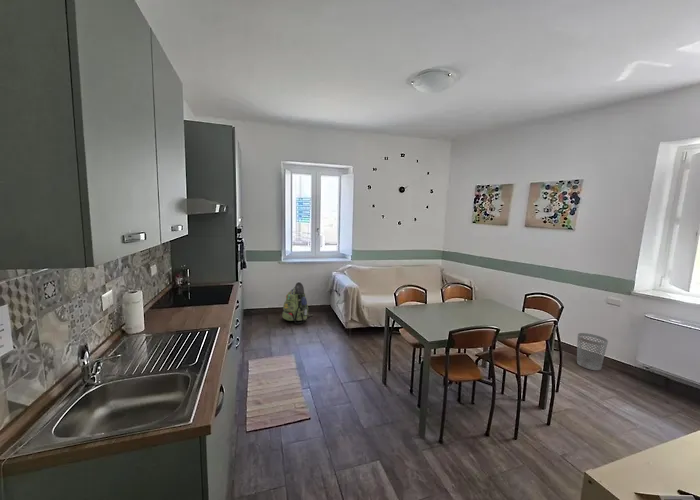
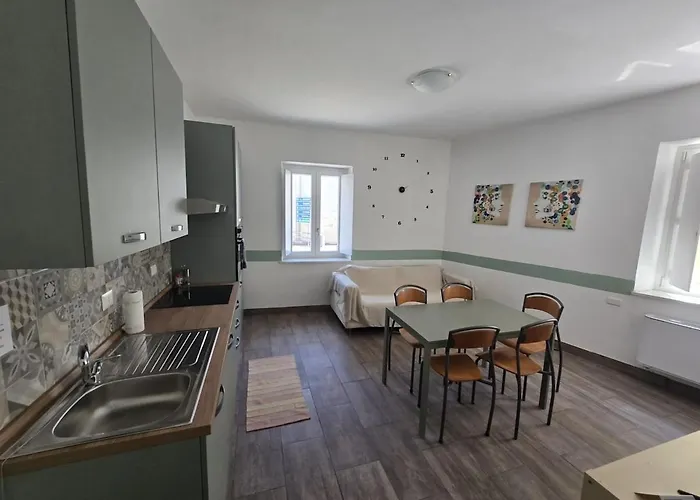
- backpack (298, 300)
- wastebasket (590, 352)
